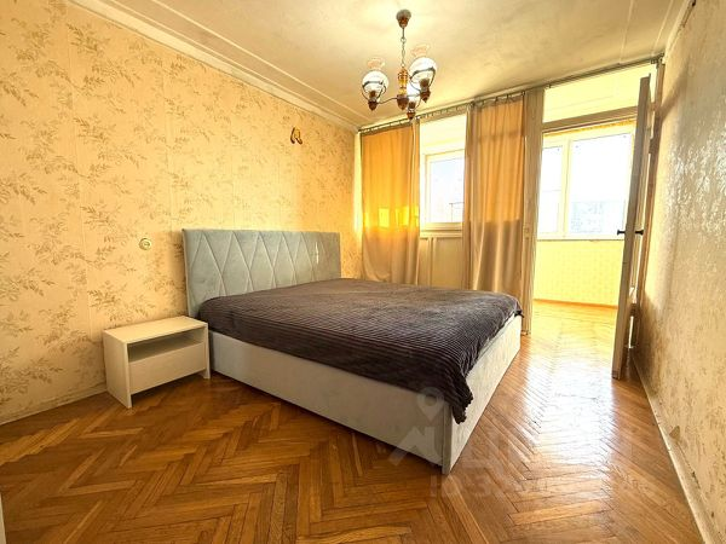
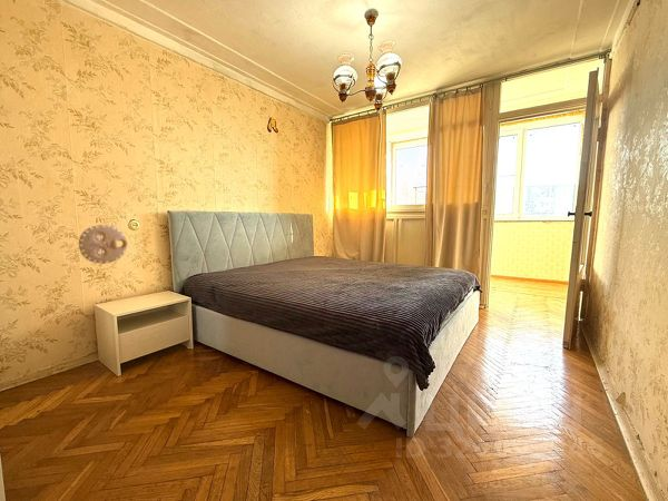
+ decorative plate (105, 244)
